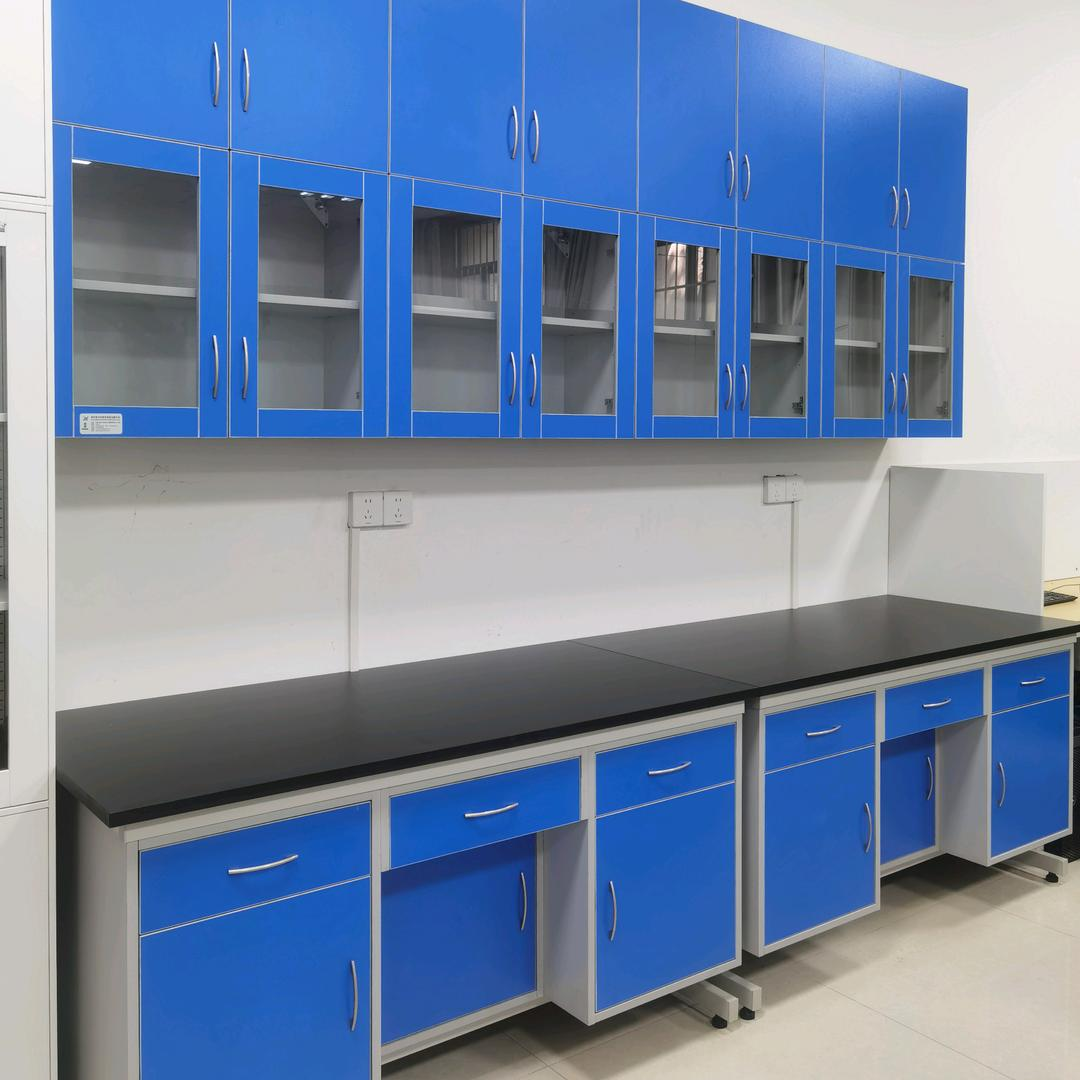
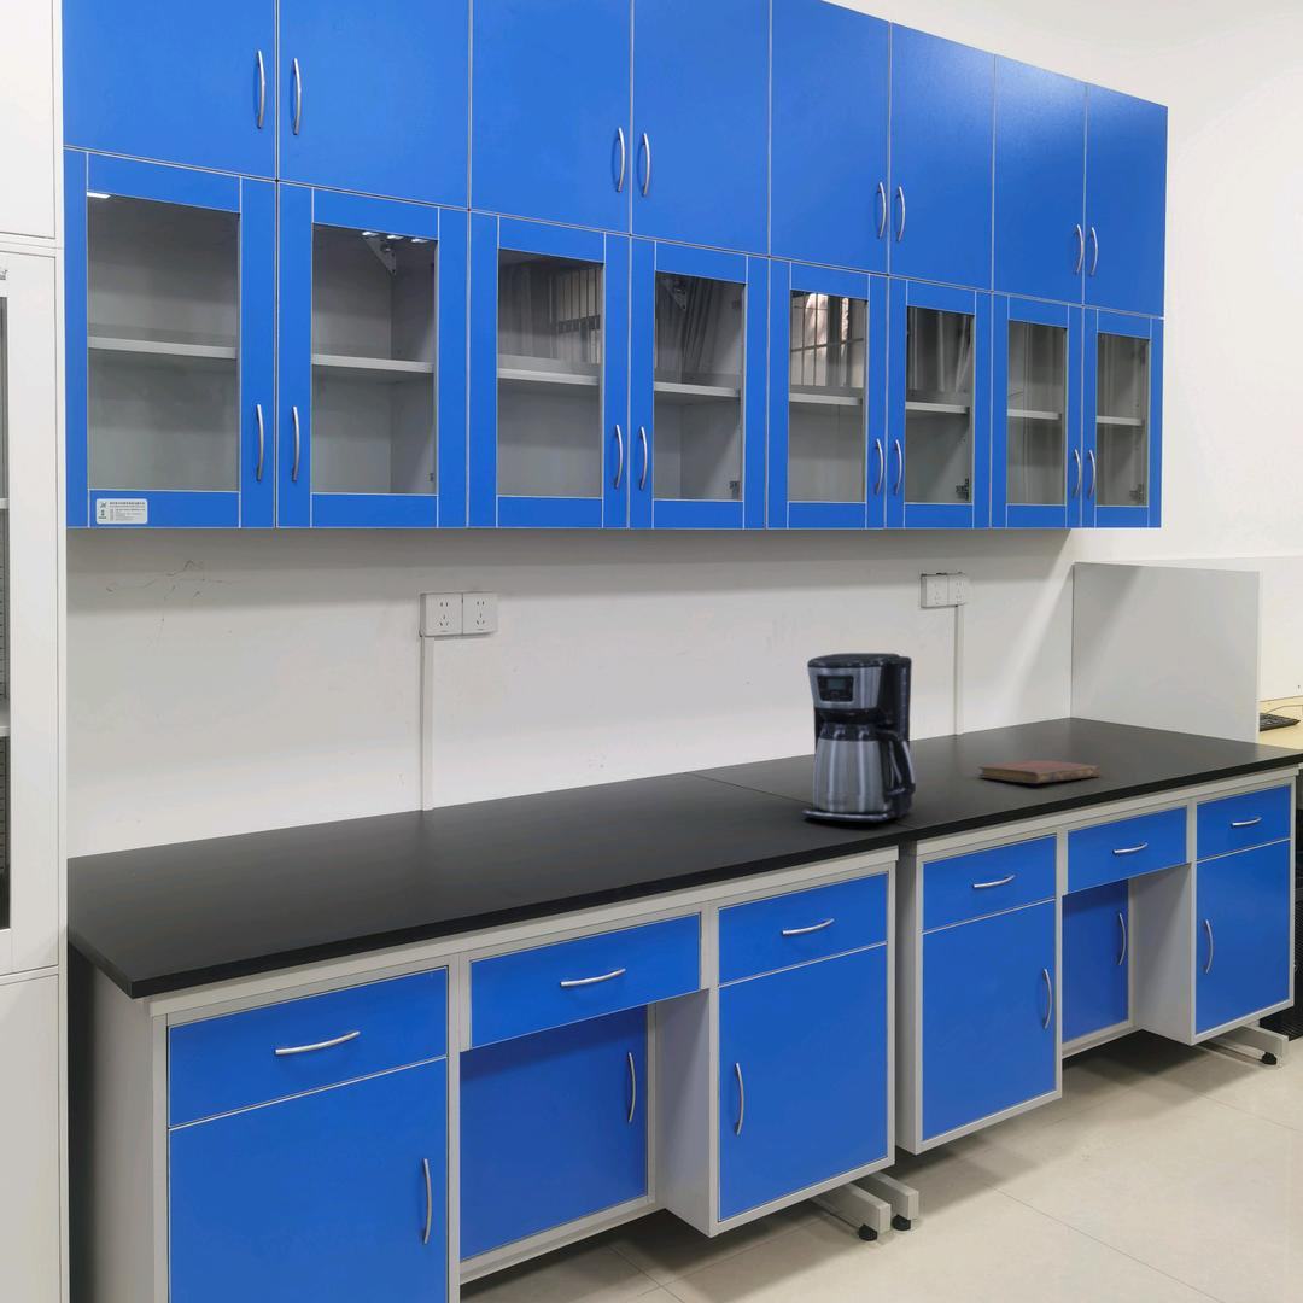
+ notebook (1039, 771)
+ coffee maker (876, 734)
